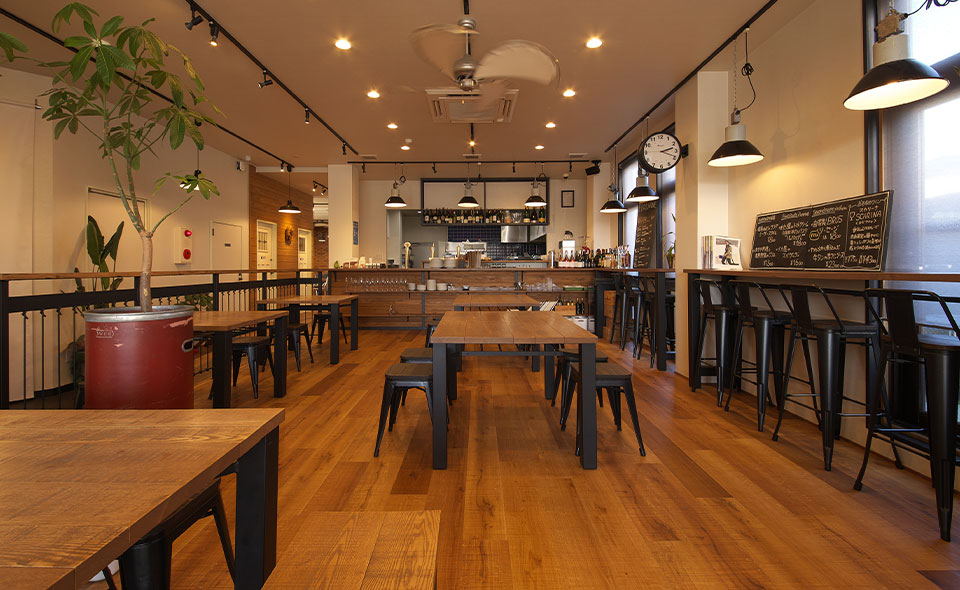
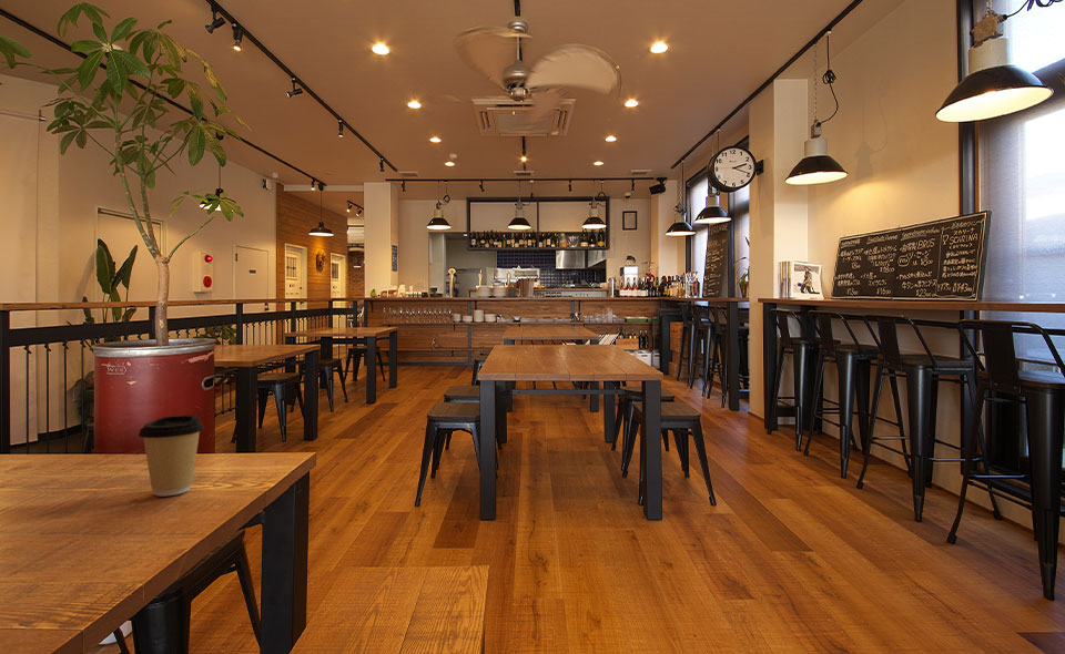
+ coffee cup (172, 454)
